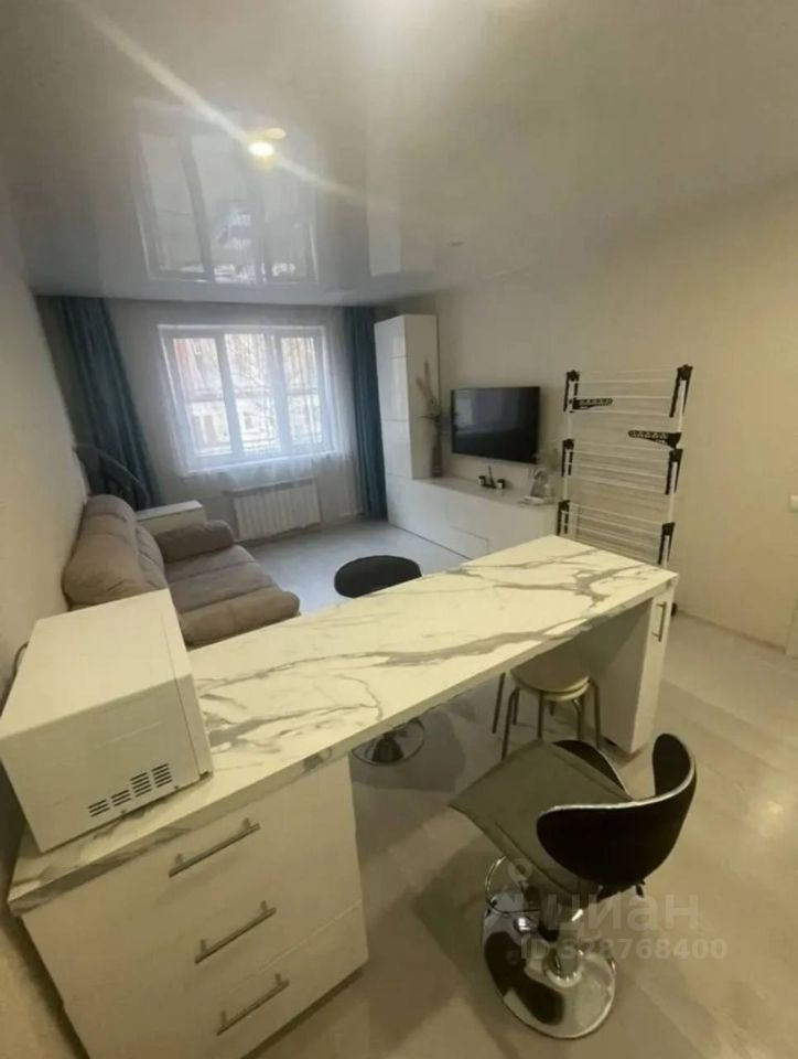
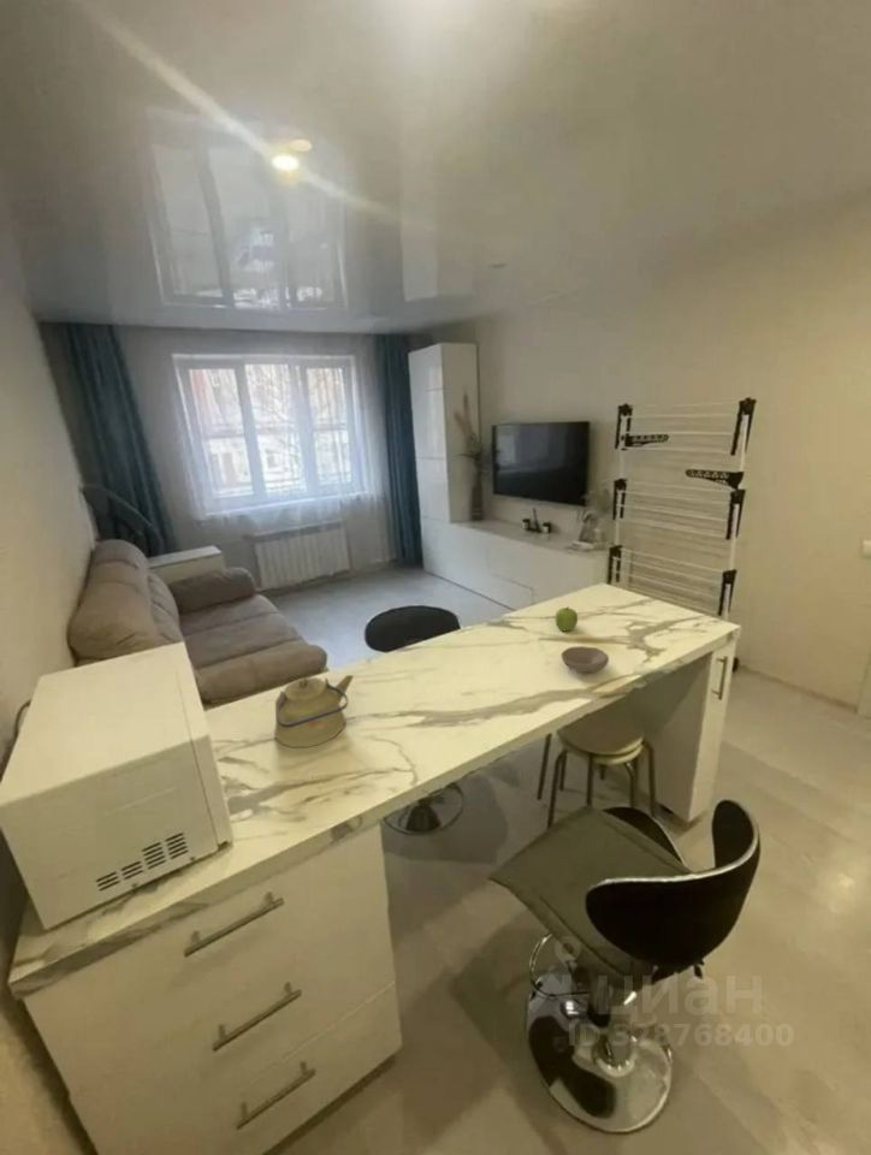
+ fruit (565, 617)
+ kettle (314, 700)
+ bowl (583, 661)
